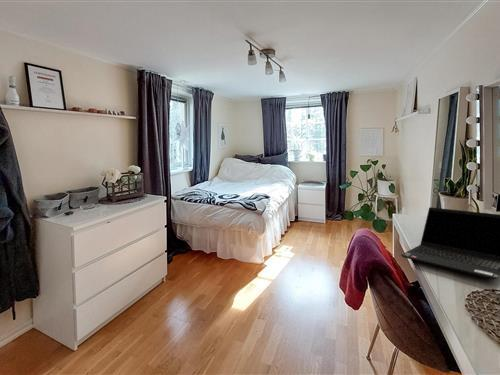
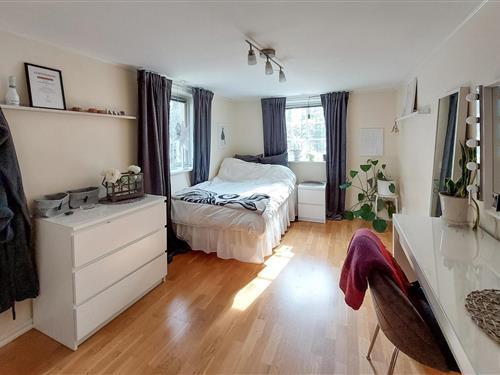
- laptop computer (456, 237)
